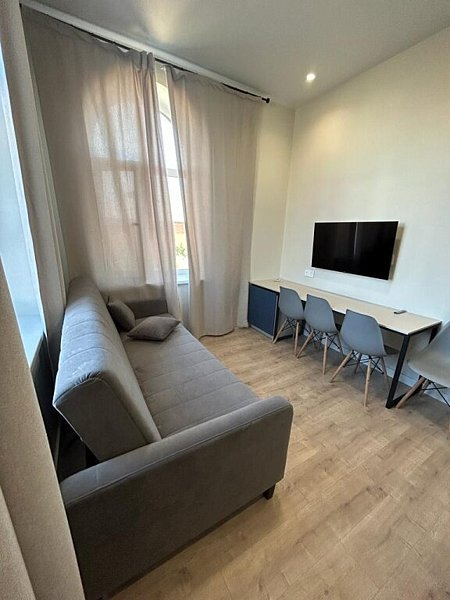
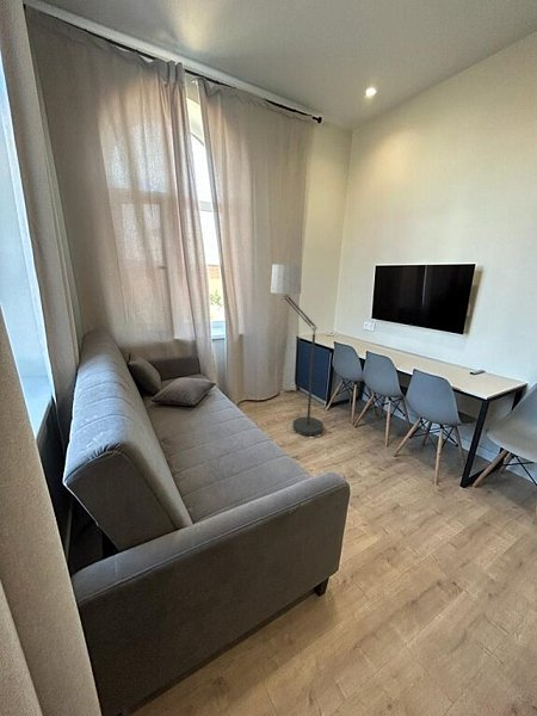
+ floor lamp (311, 347)
